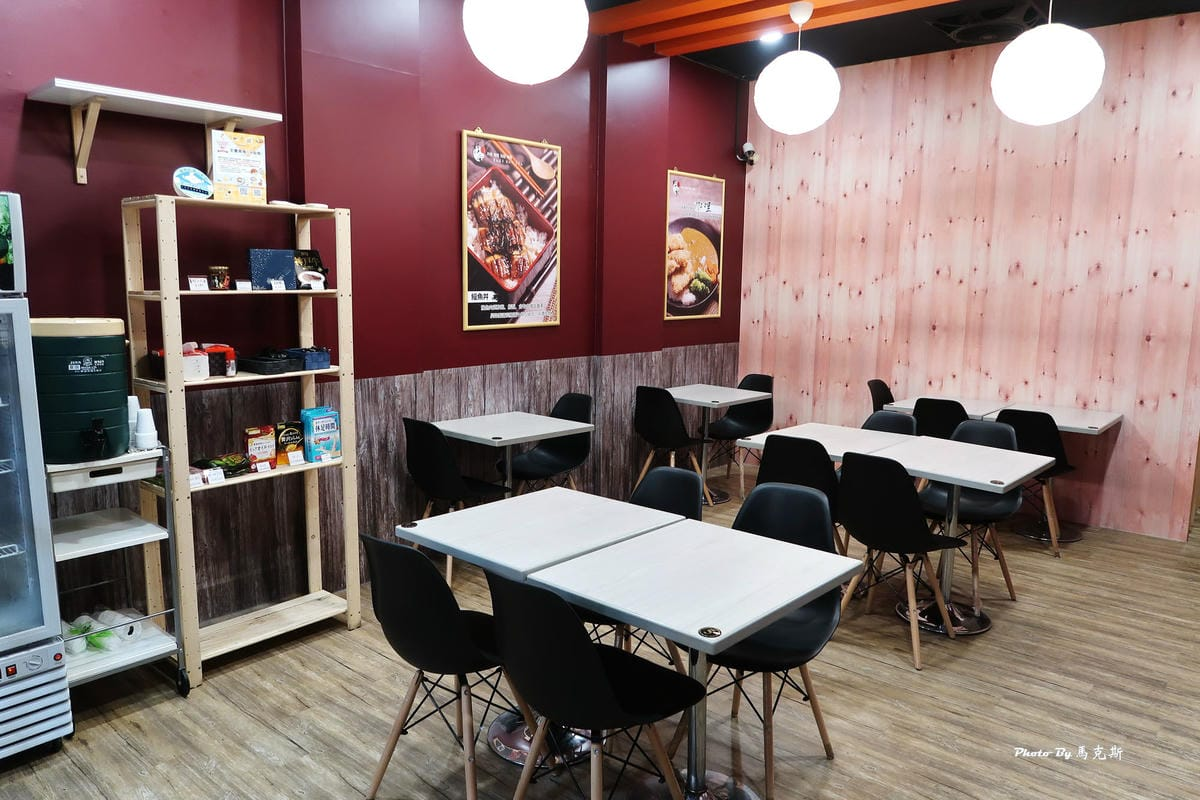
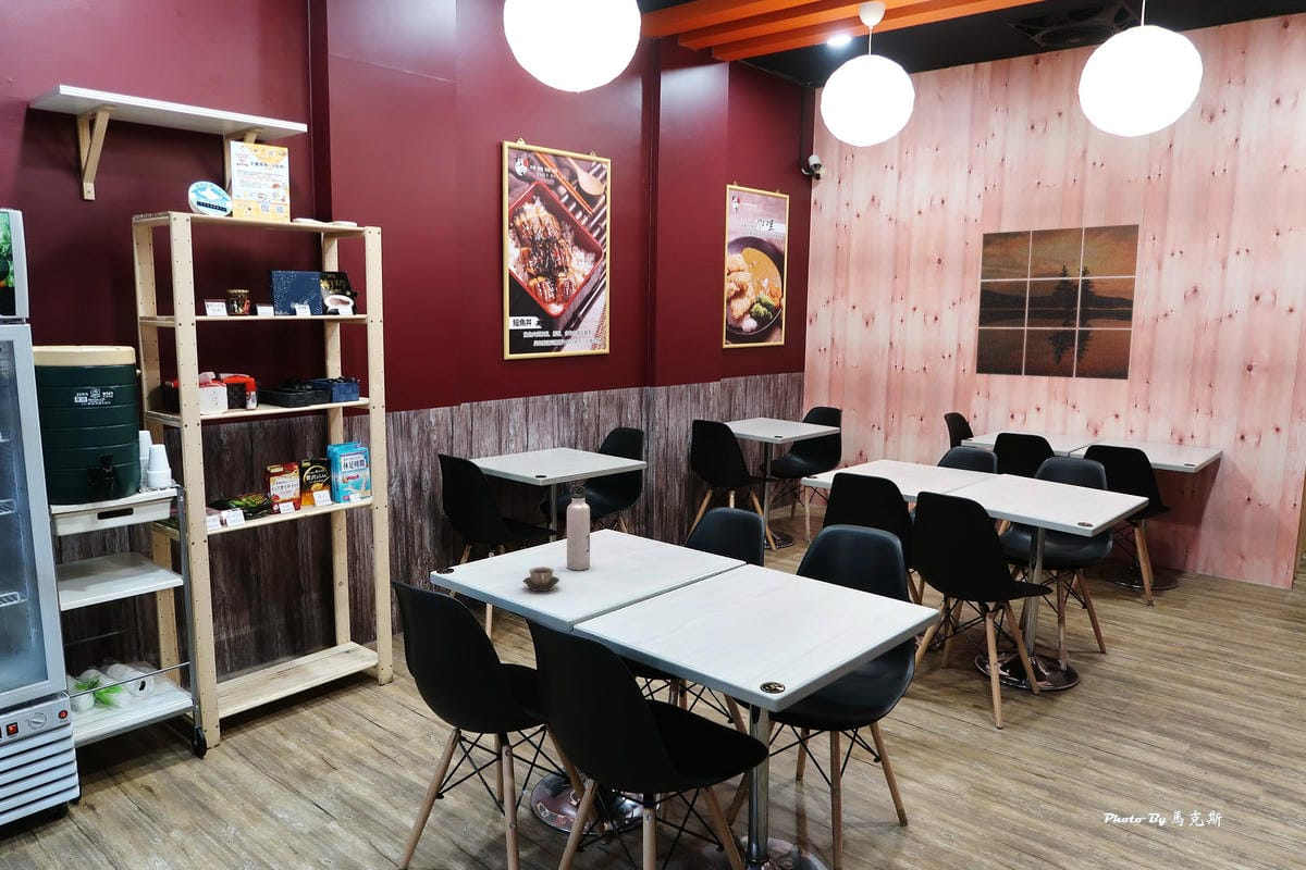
+ water bottle (578, 526)
+ cup (541, 579)
+ wall art (1052, 303)
